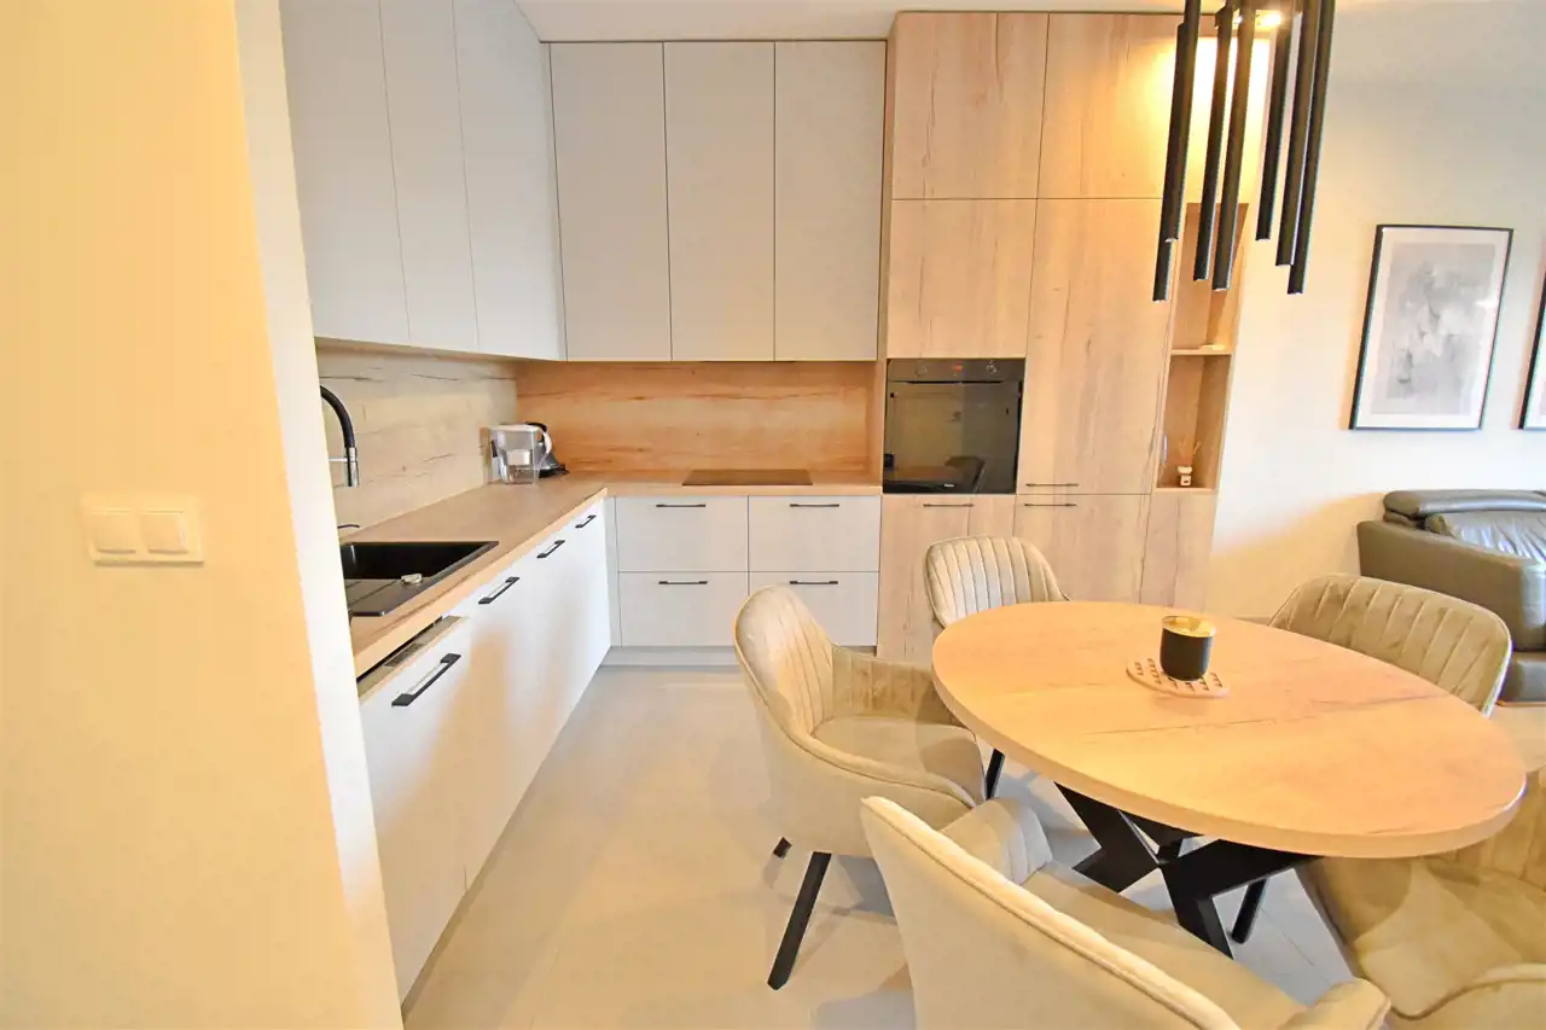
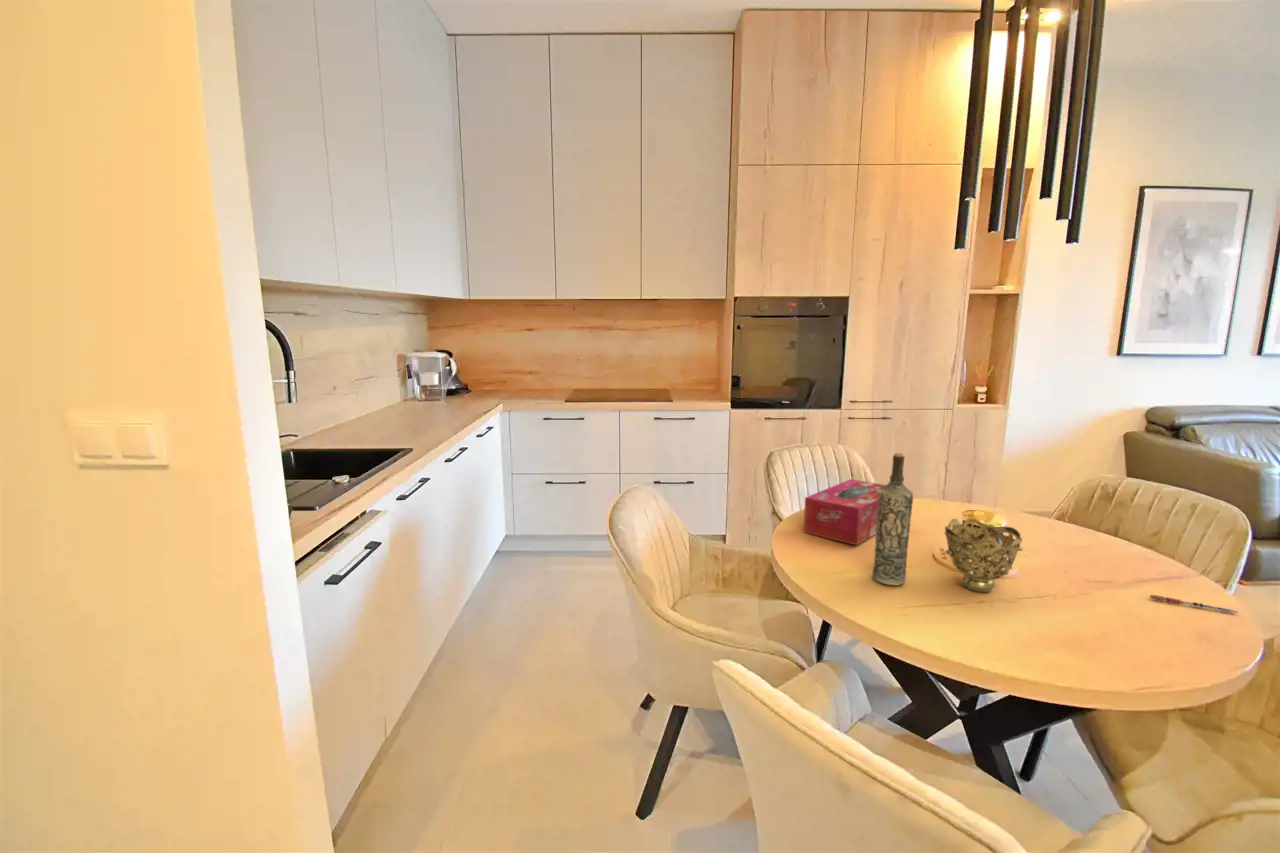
+ pen (1192, 603)
+ decorative bowl (980, 558)
+ bottle (893, 518)
+ tissue box (853, 509)
